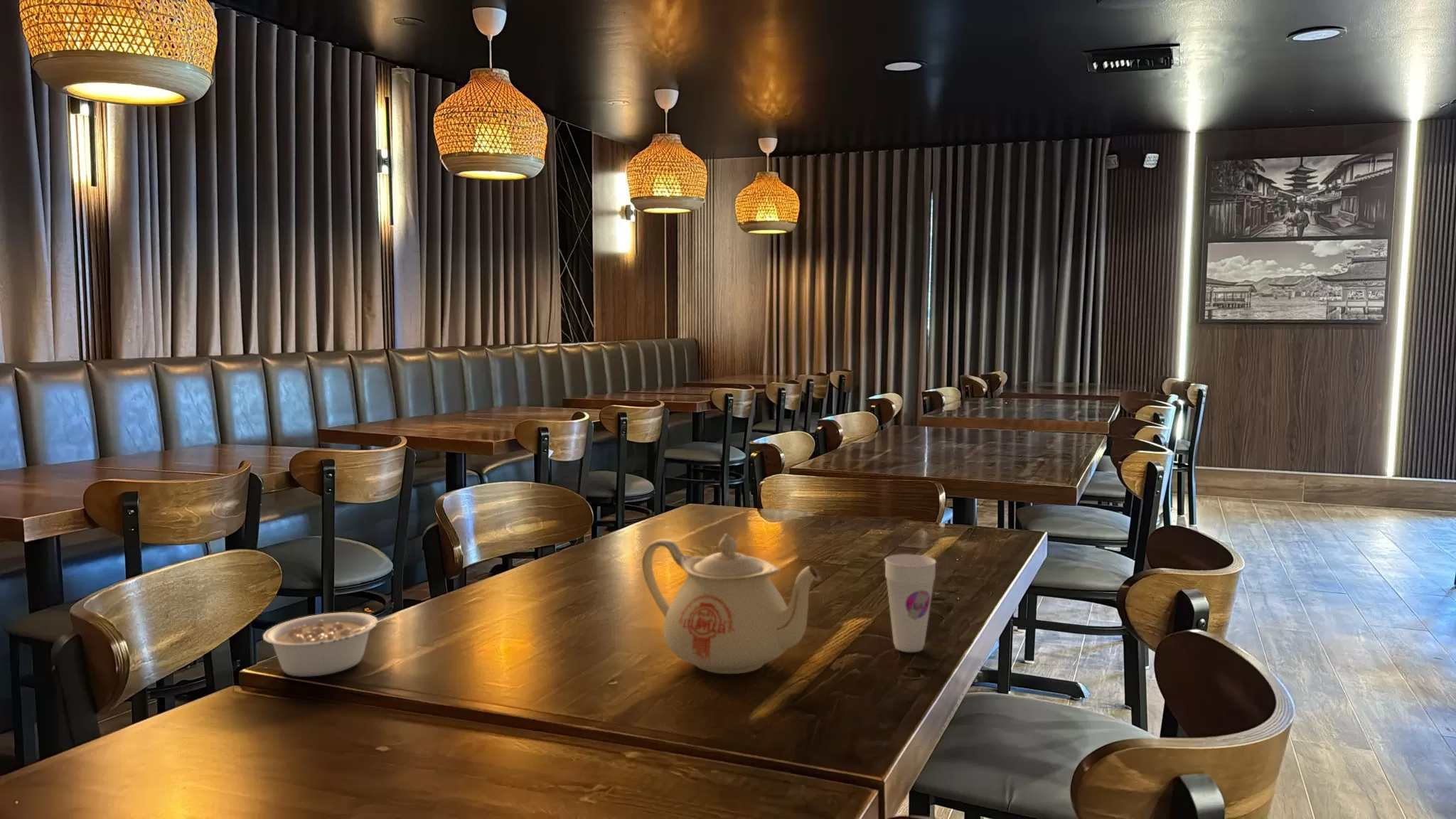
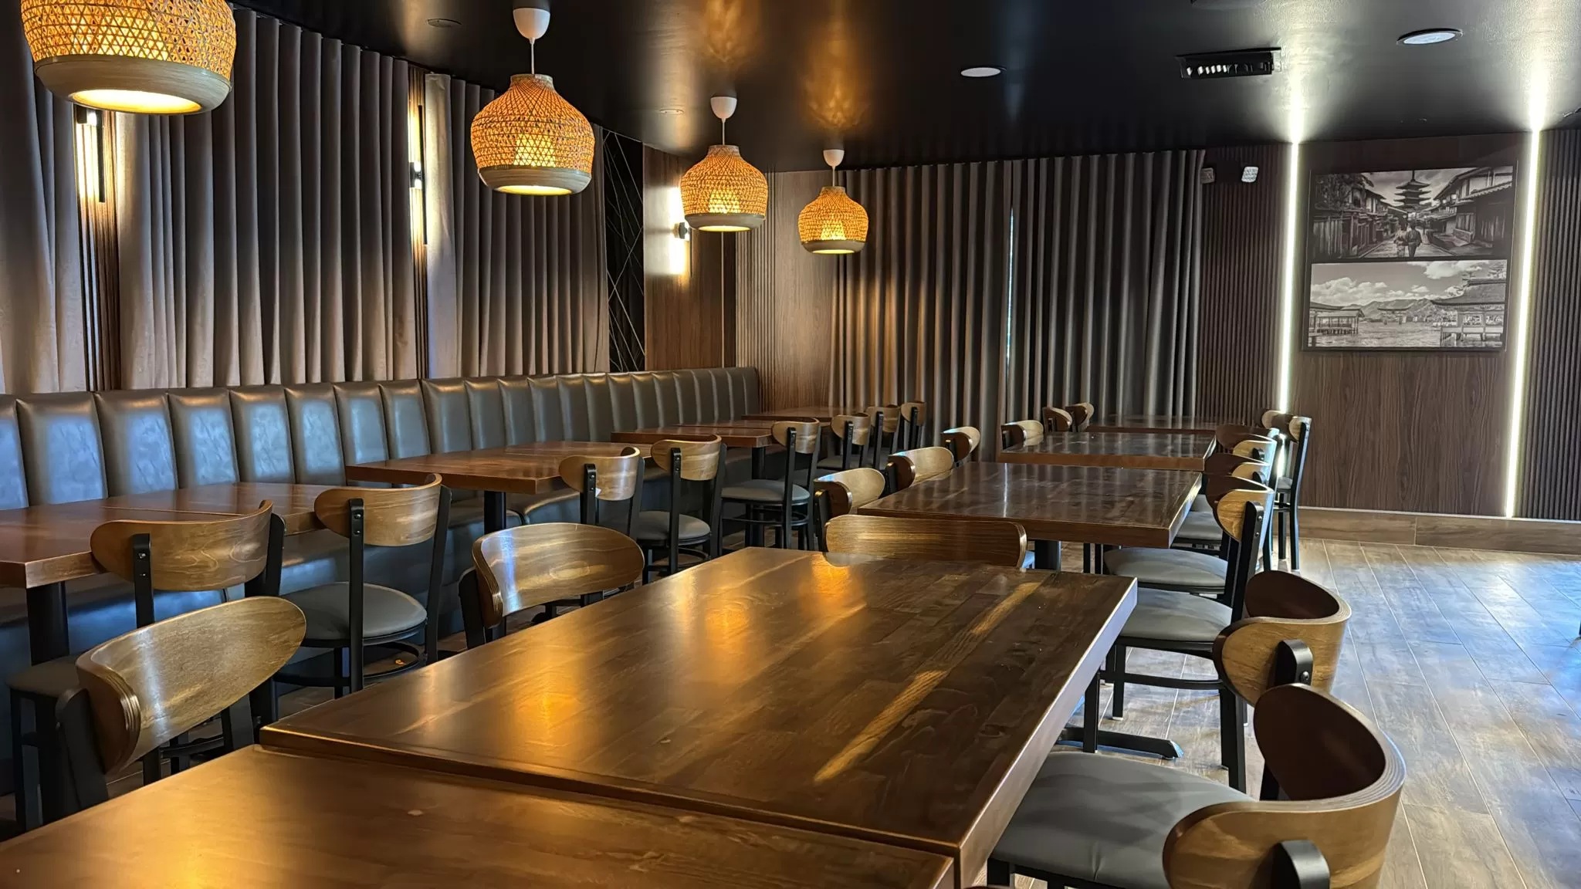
- teapot (728, 597)
- legume (326, 641)
- cup (909, 604)
